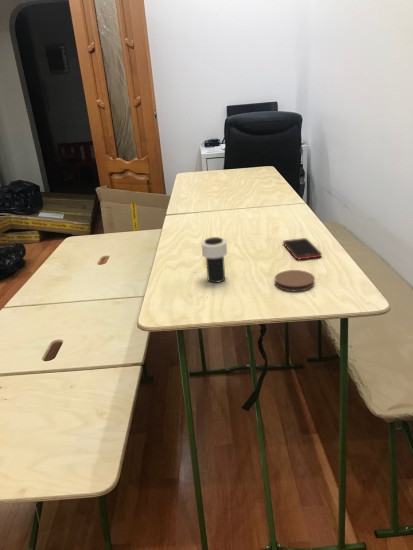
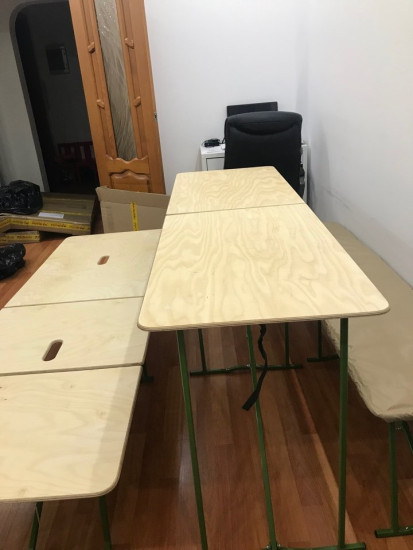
- cup (215, 259)
- coaster (294, 280)
- cell phone (301, 248)
